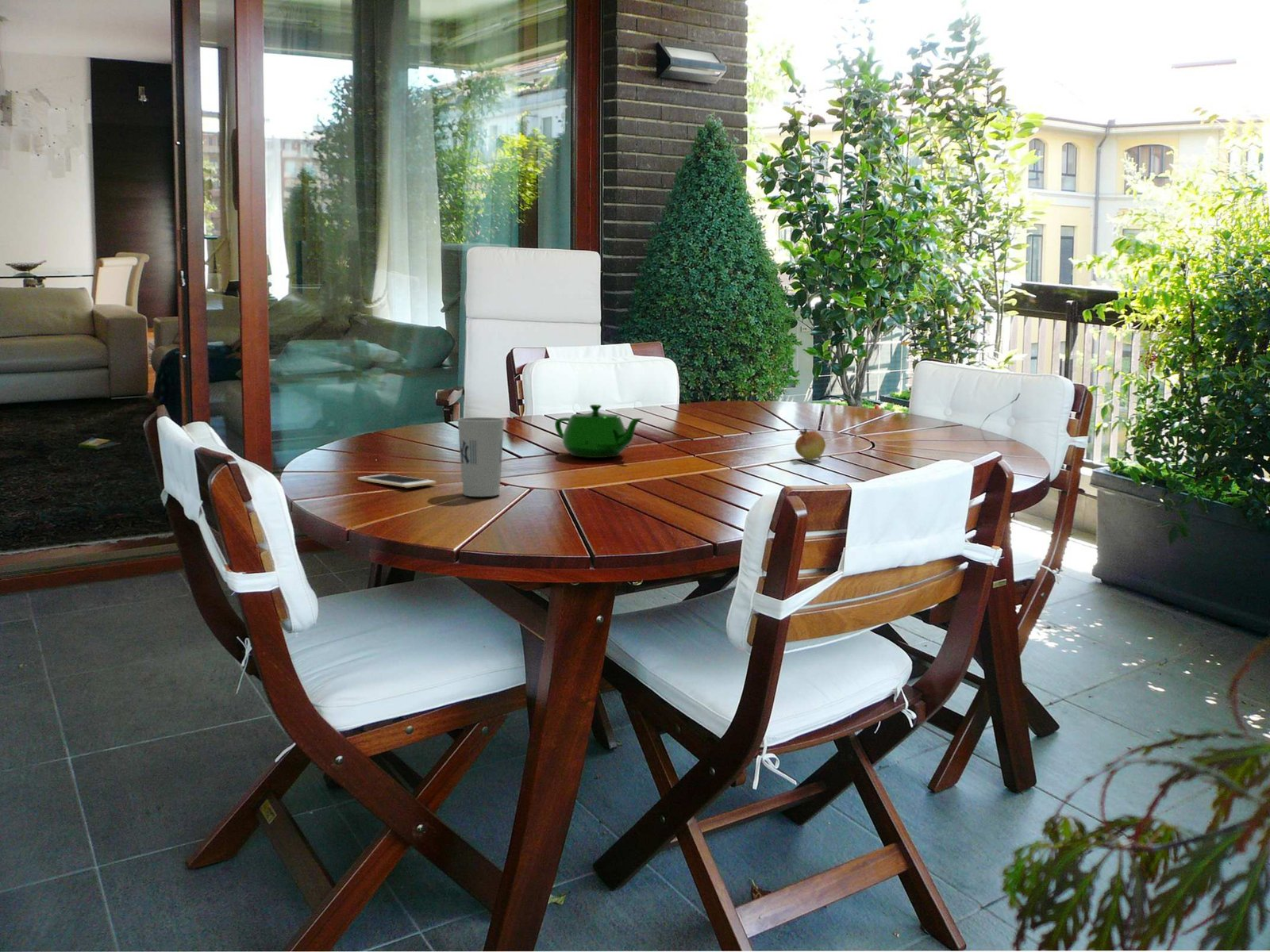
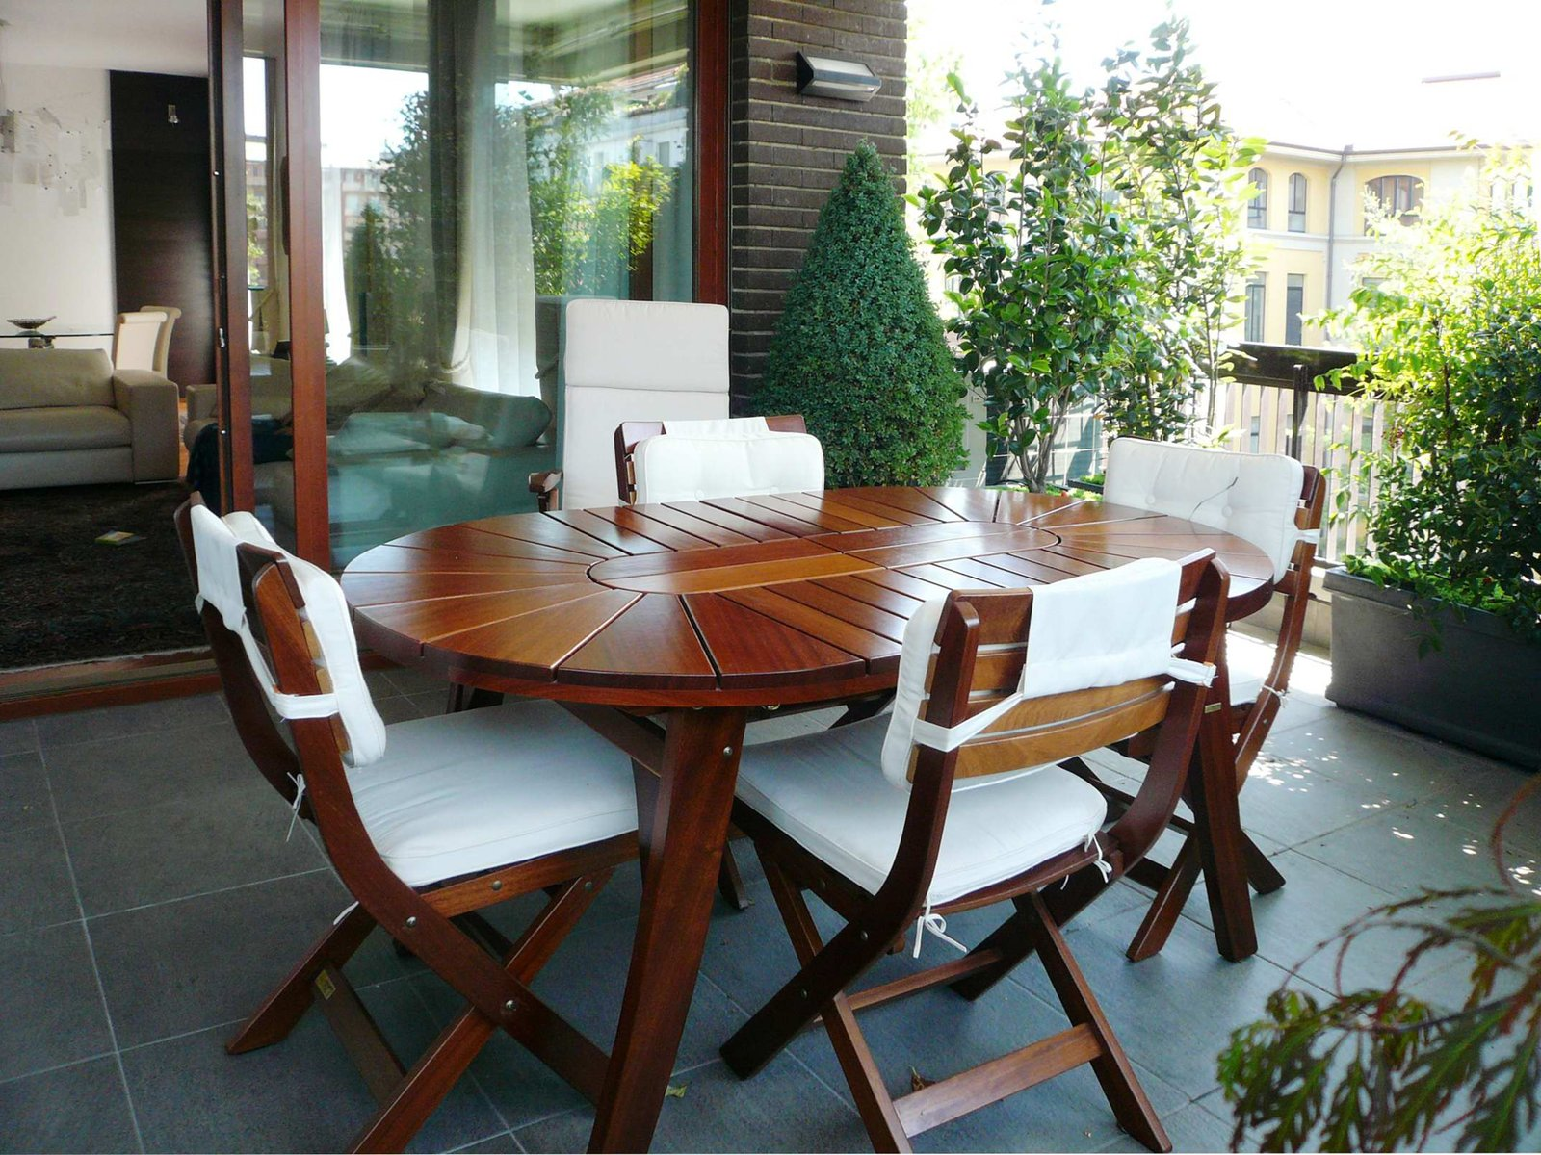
- fruit (810, 443)
- teapot (598, 430)
- cup (481, 456)
- cell phone (396, 480)
